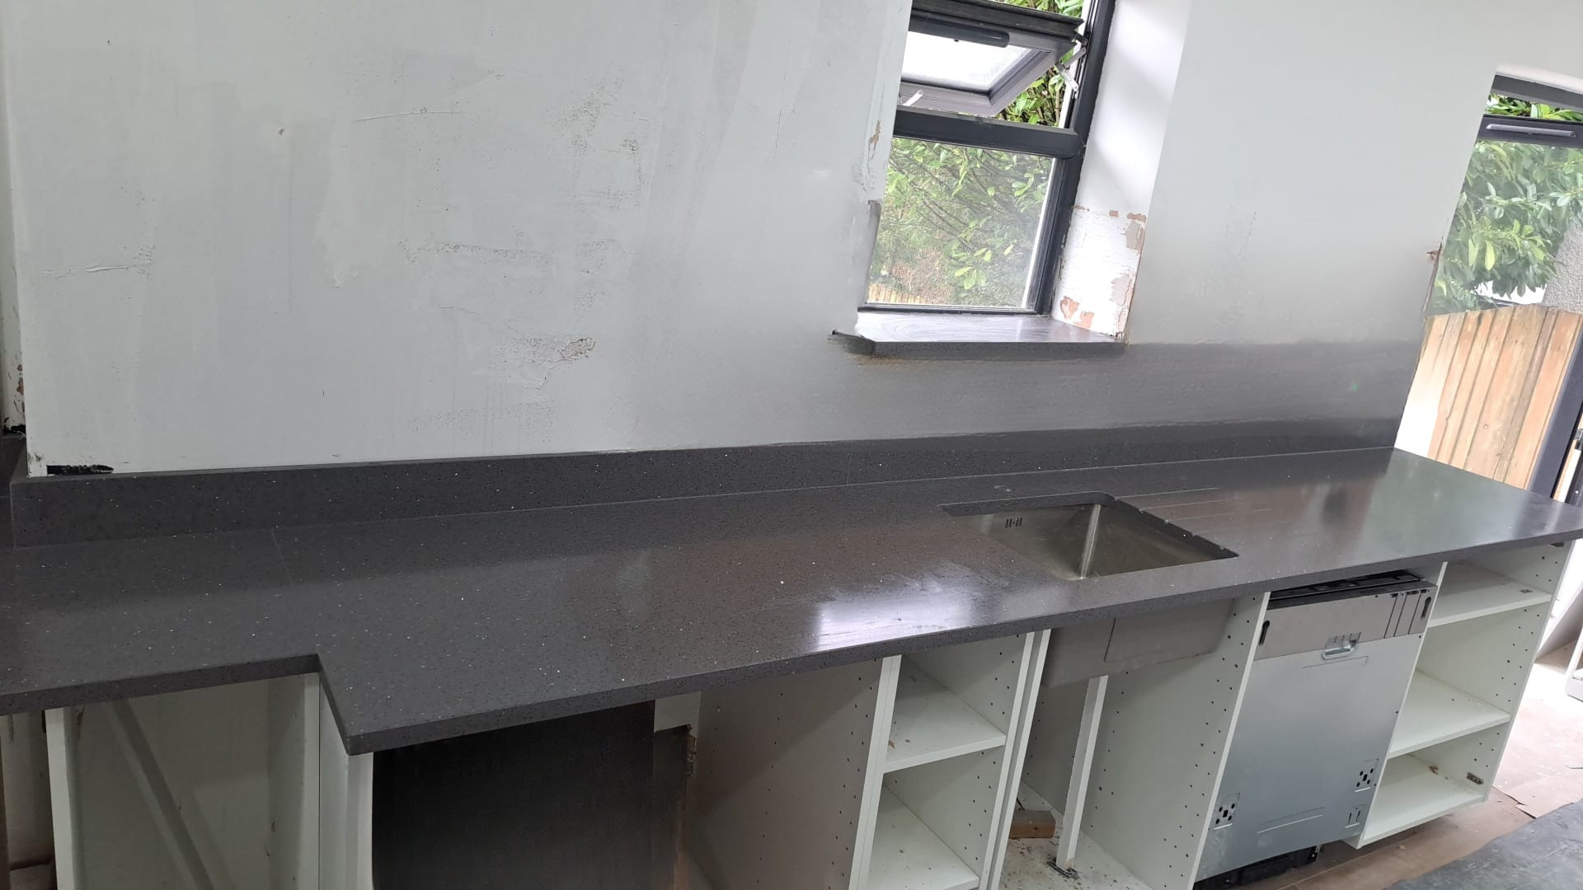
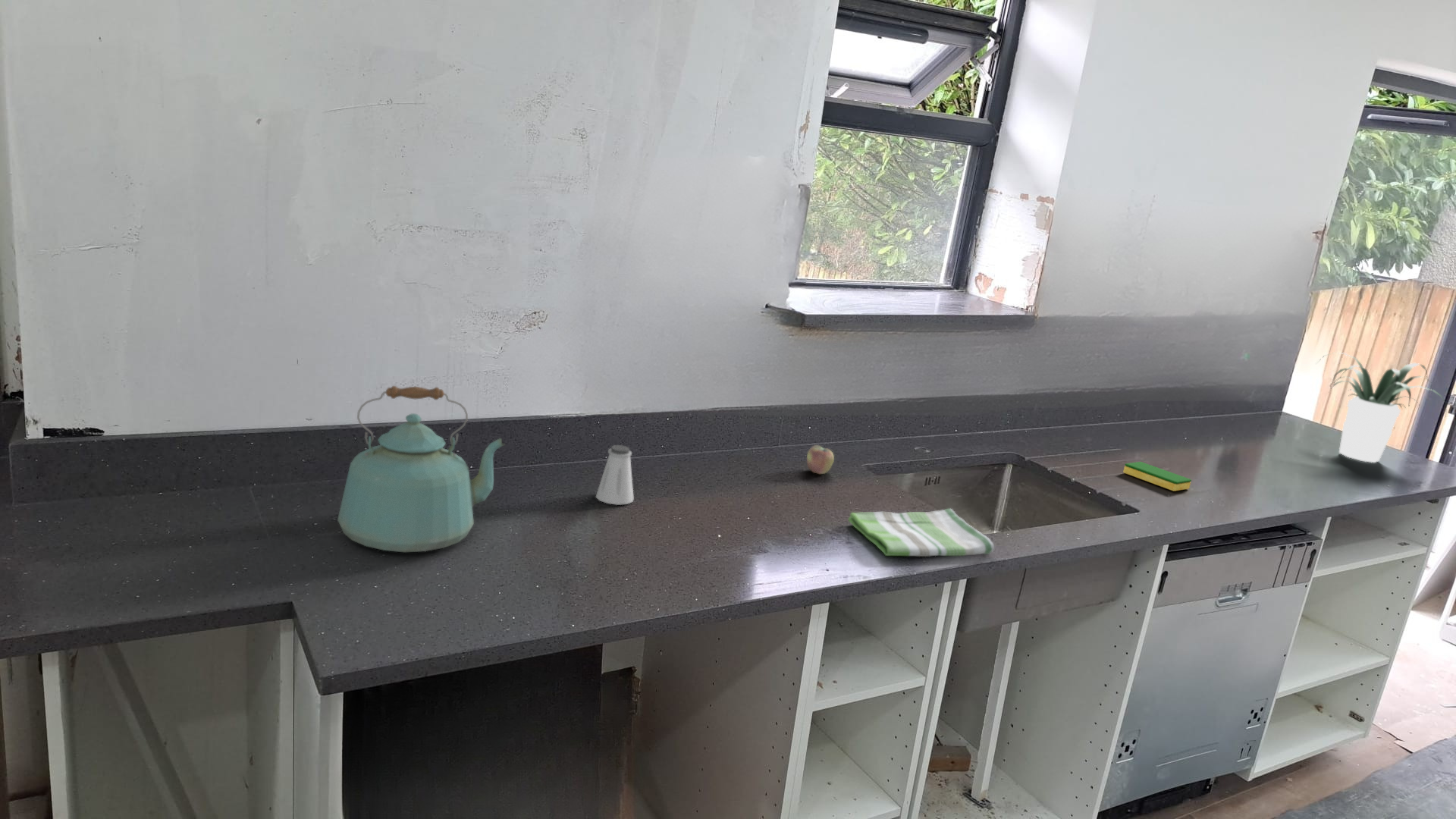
+ apple (817, 459)
+ dish sponge (1156, 475)
+ potted plant (1375, 410)
+ kettle (425, 461)
+ saltshaker (617, 472)
+ dish towel (921, 531)
